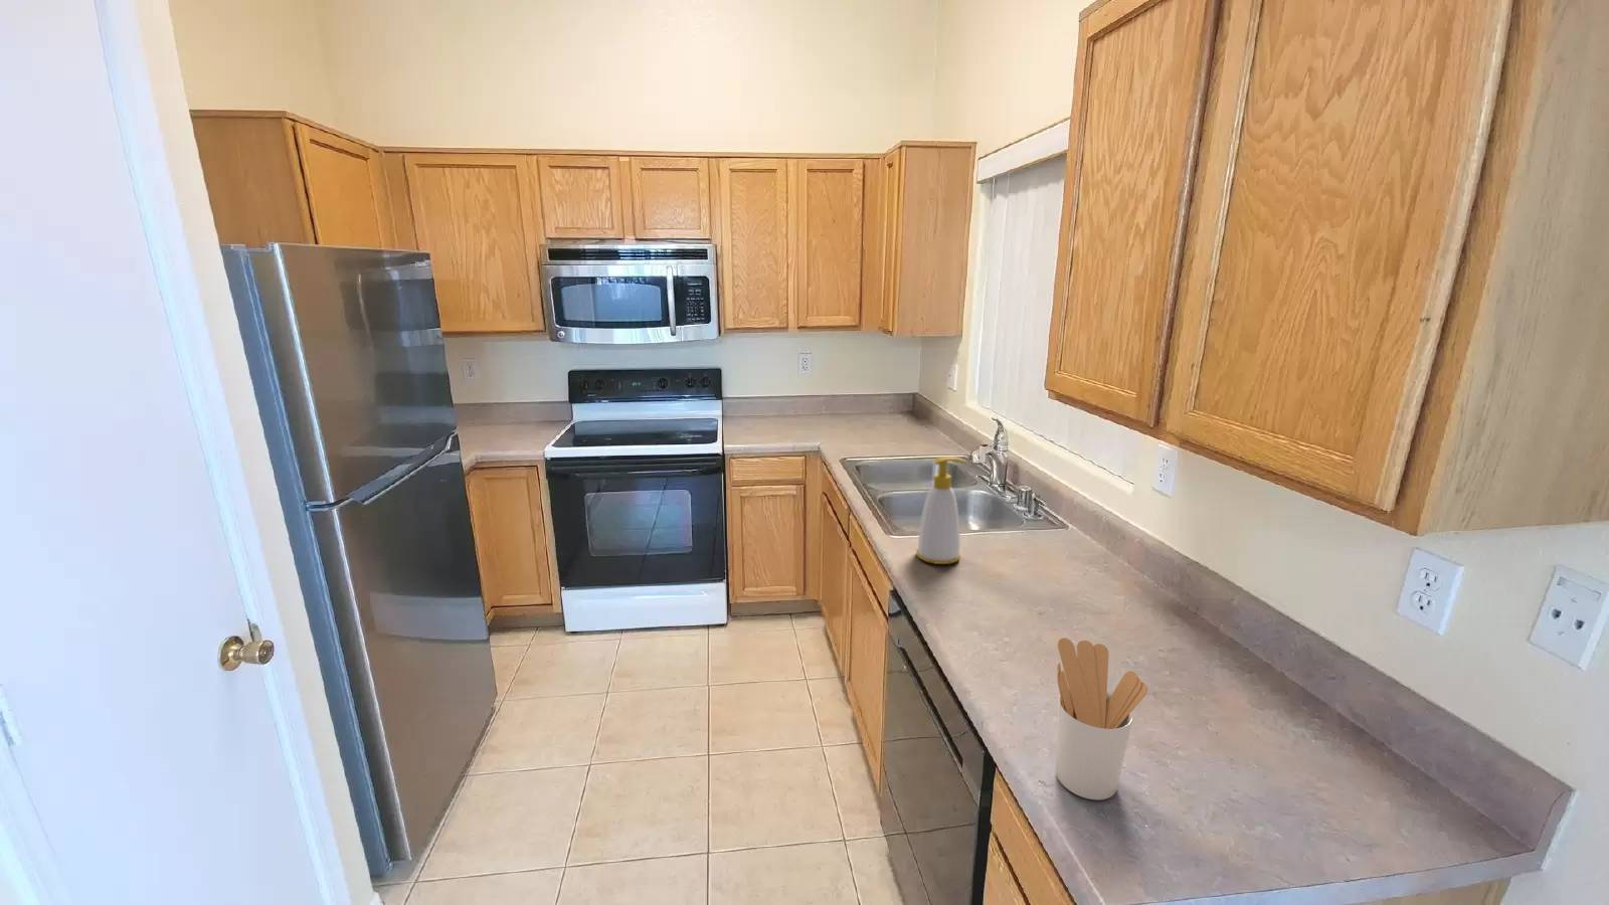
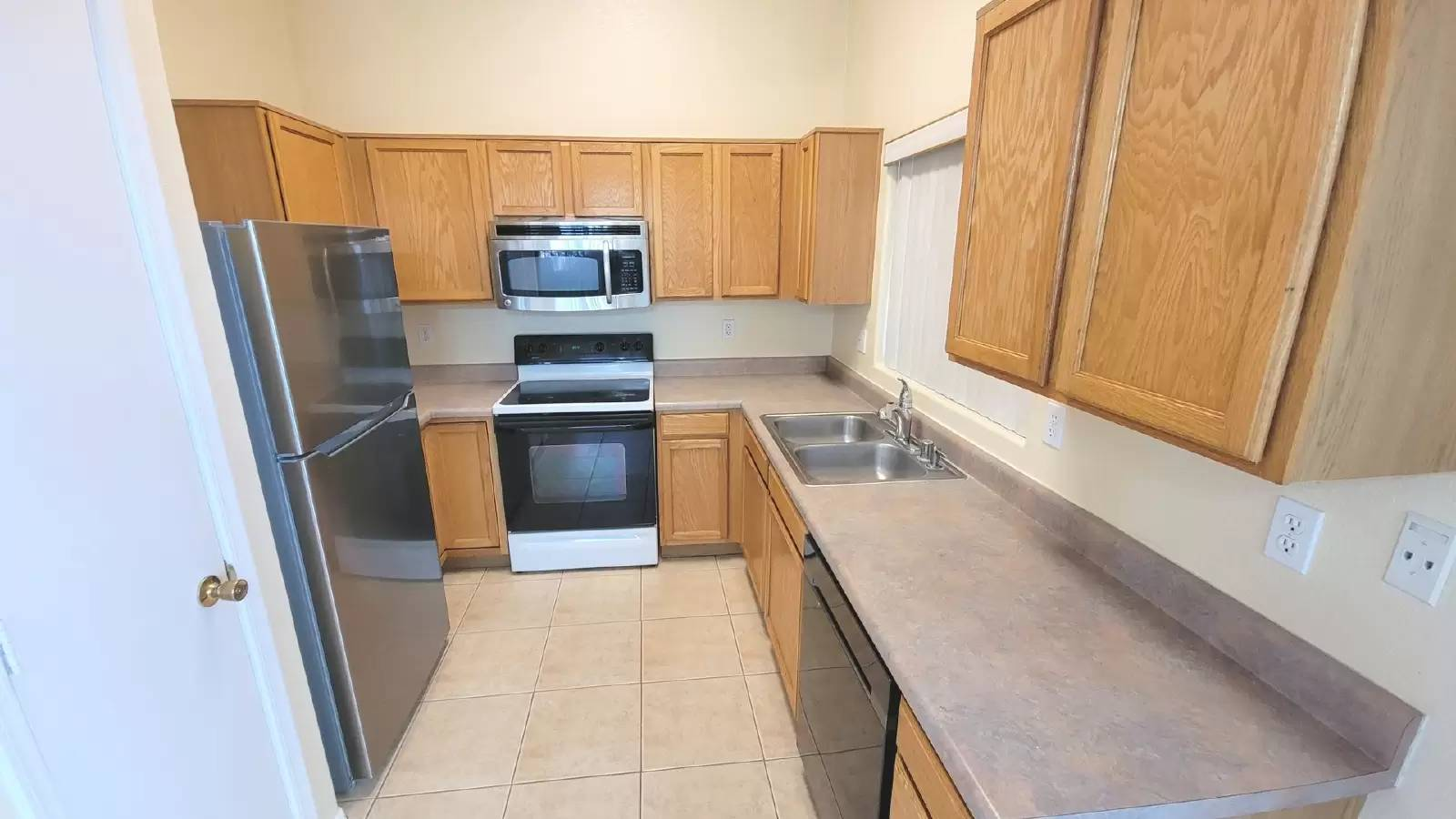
- utensil holder (1087, 713)
- soap bottle (942, 508)
